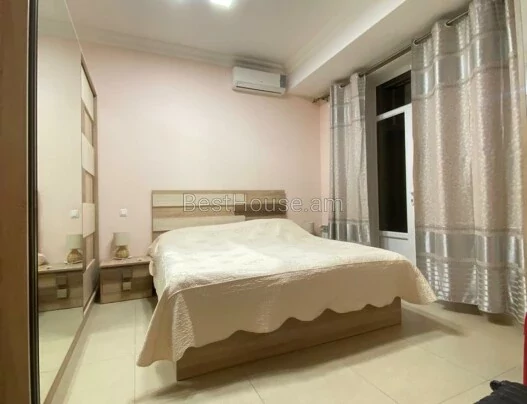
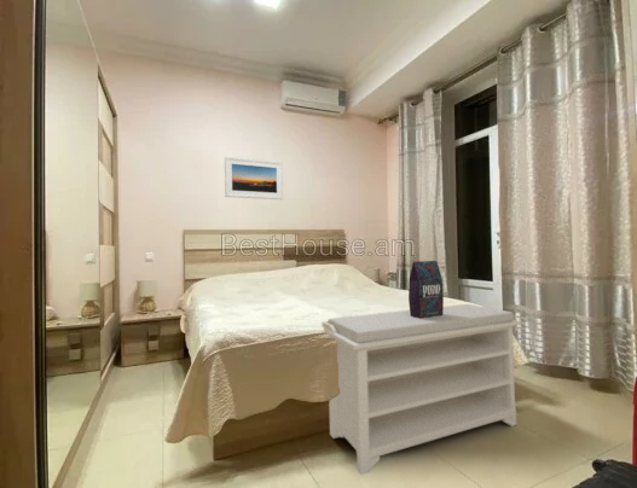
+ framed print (254, 179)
+ bench (423, 372)
+ decorative box (425, 287)
